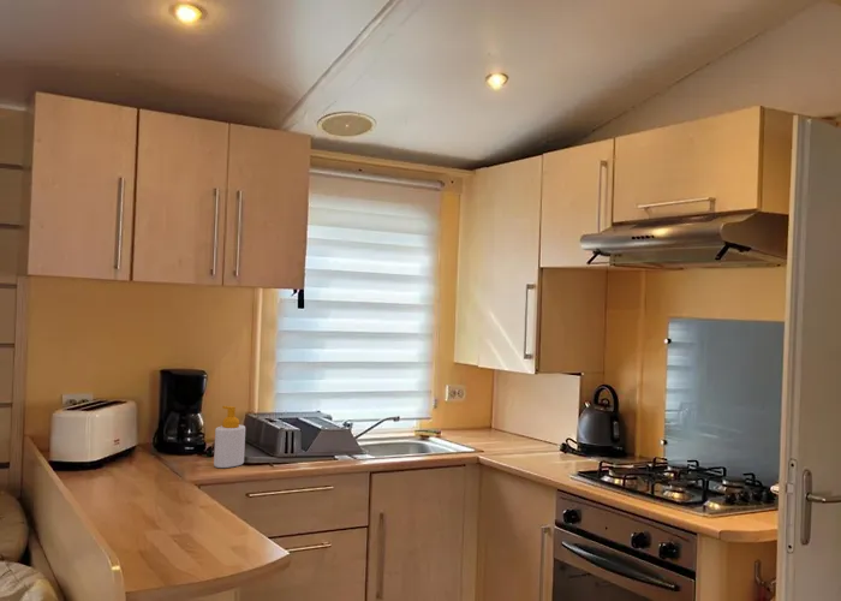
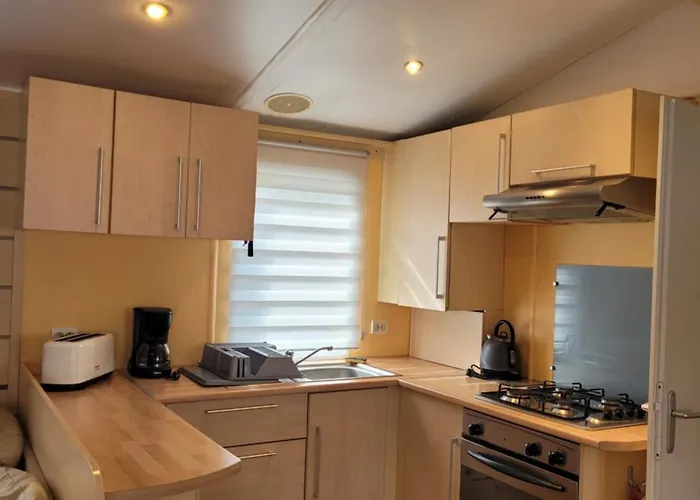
- soap bottle (229, 435)
